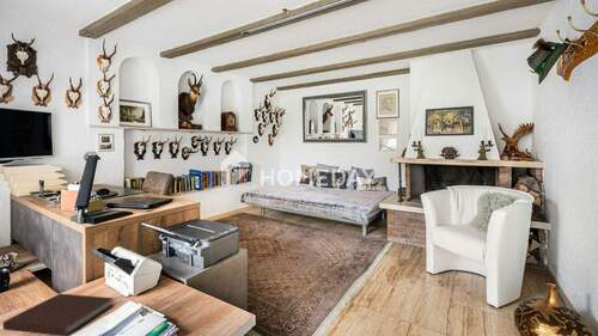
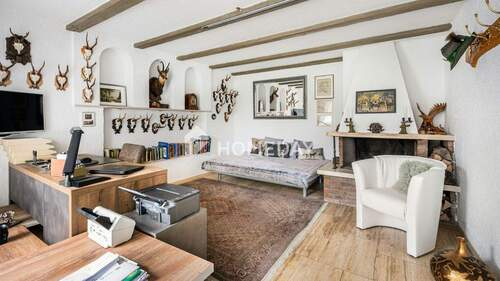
- notebook (62, 312)
